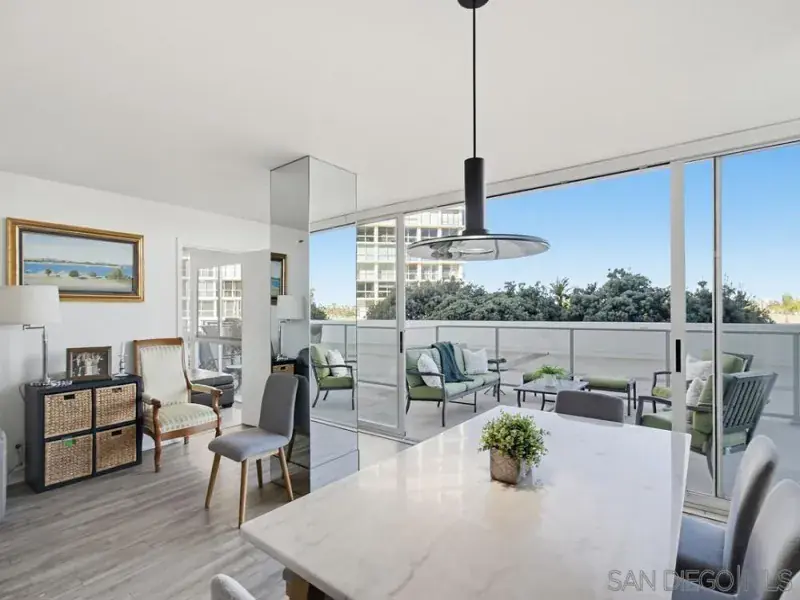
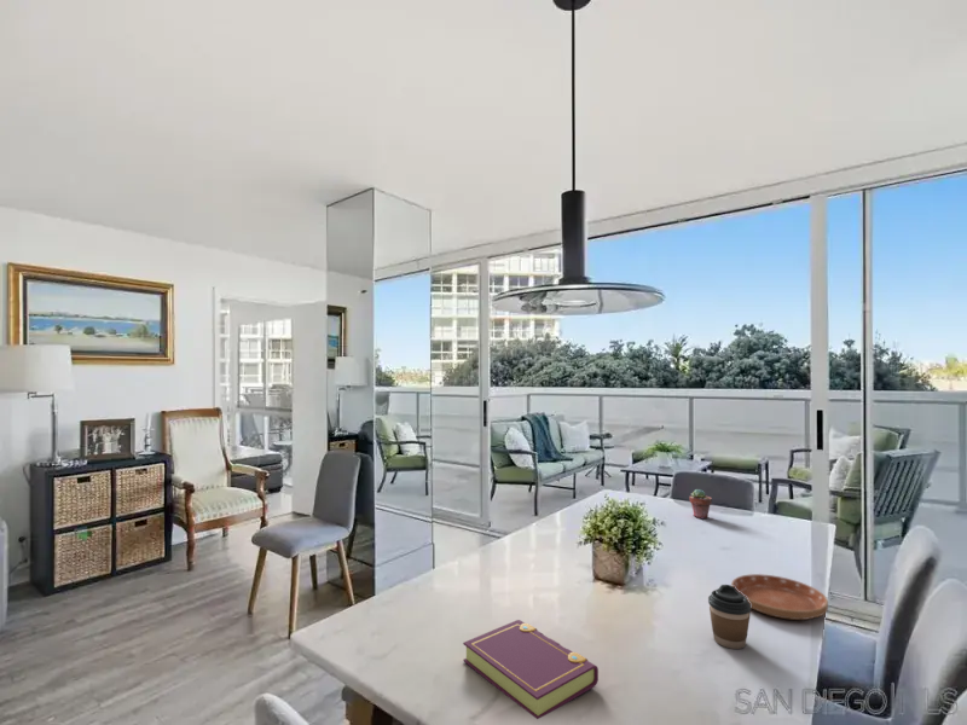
+ book (527, 661)
+ saucer (777, 597)
+ potted succulent (700, 503)
+ coffee cup (729, 615)
